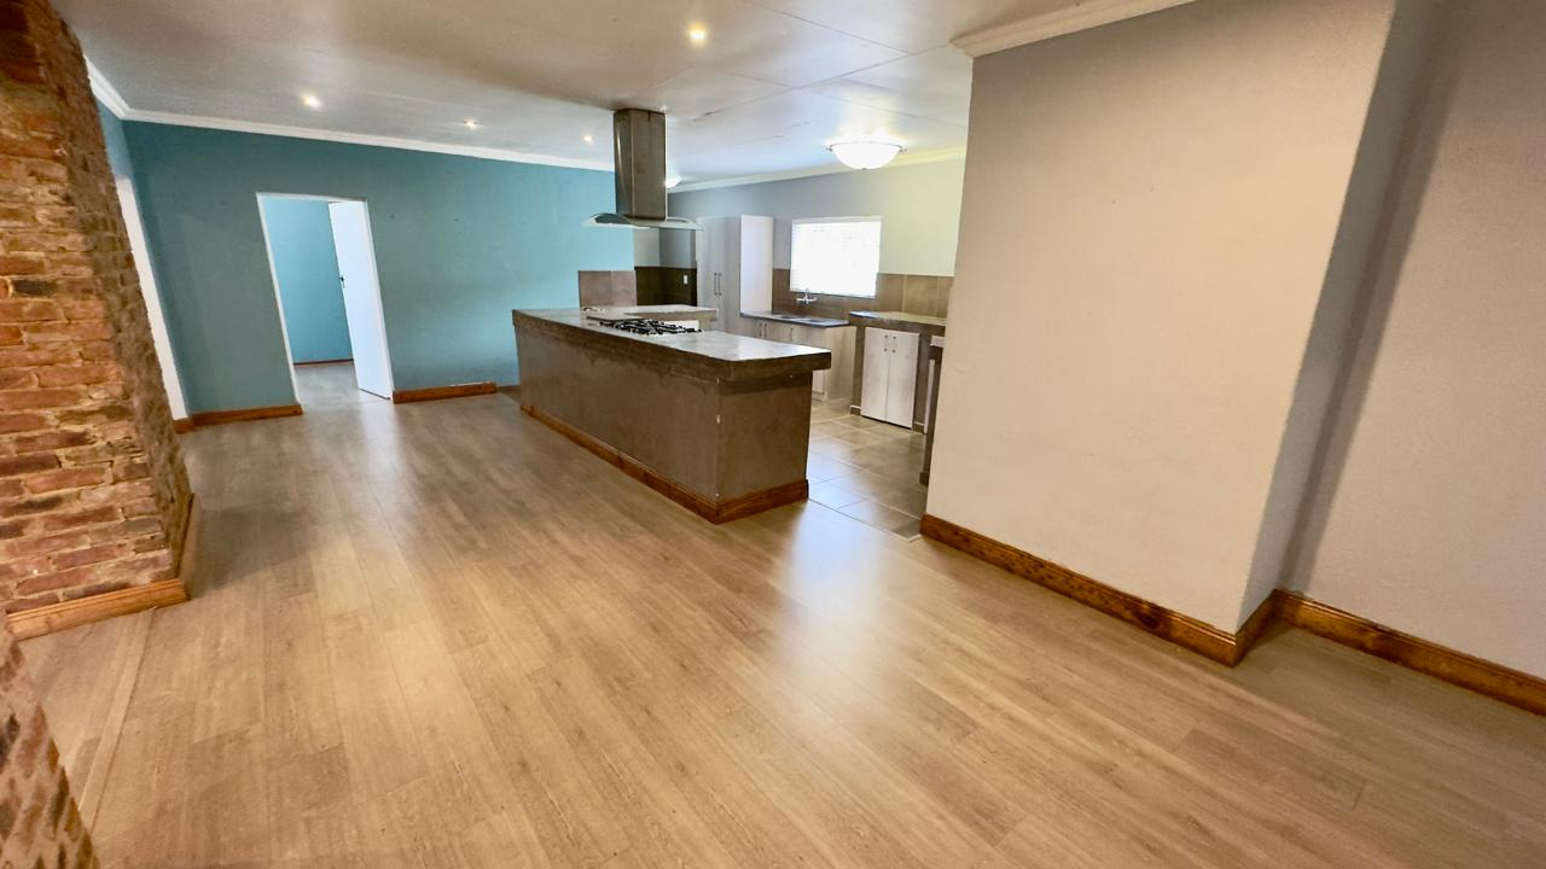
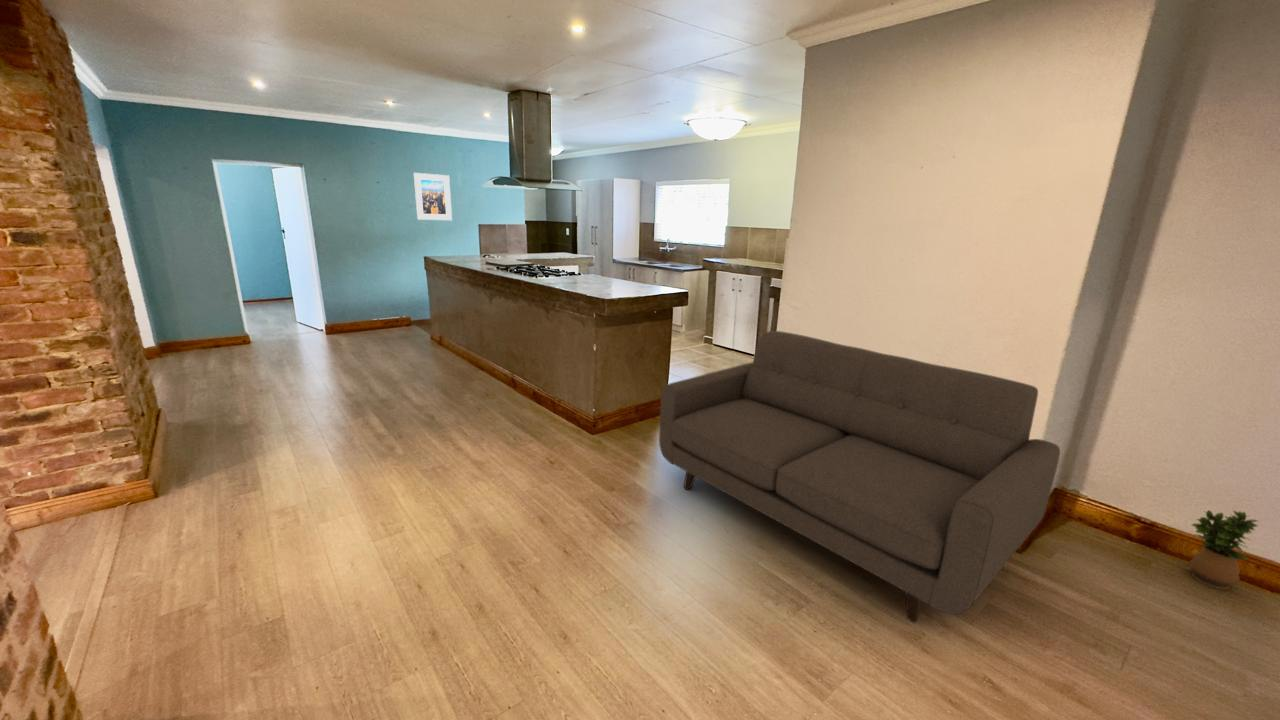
+ potted plant (1217, 544)
+ sofa (830, 442)
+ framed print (433, 197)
